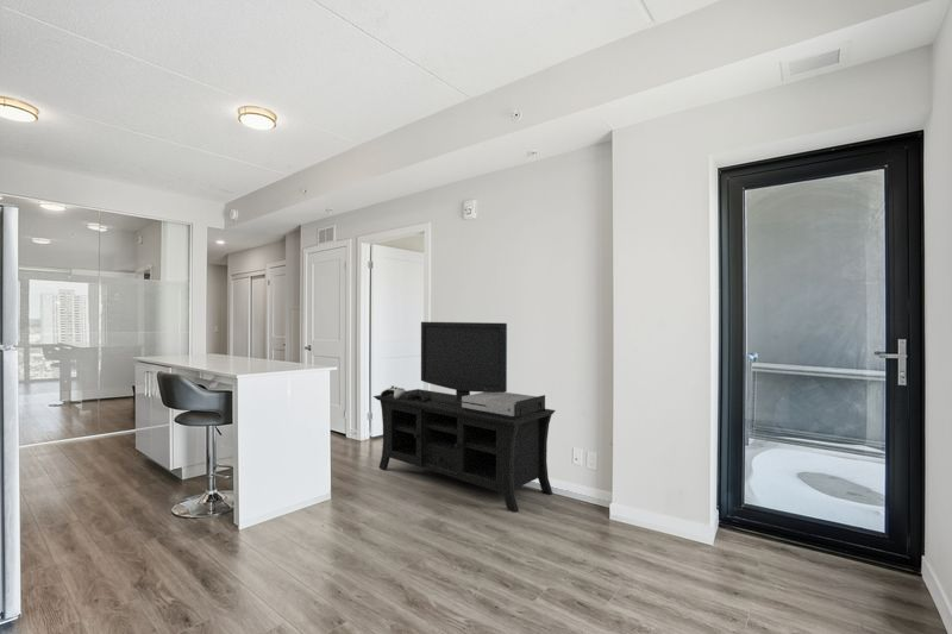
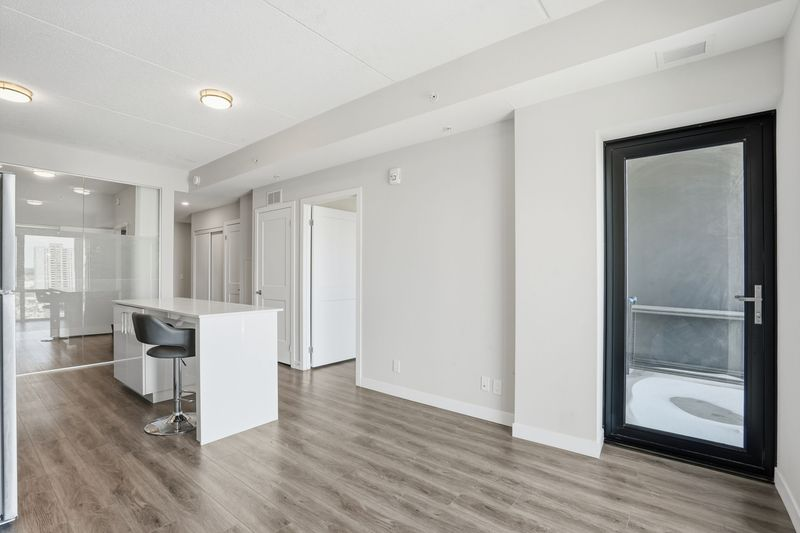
- media console (457, 401)
